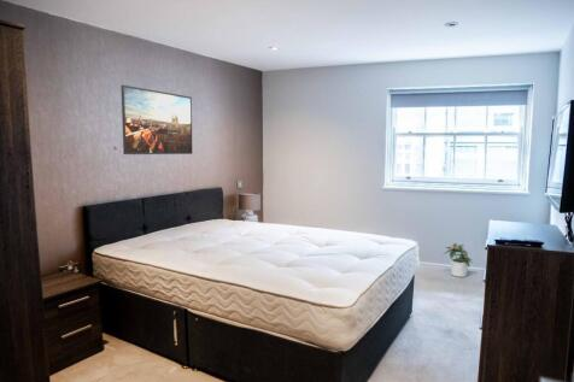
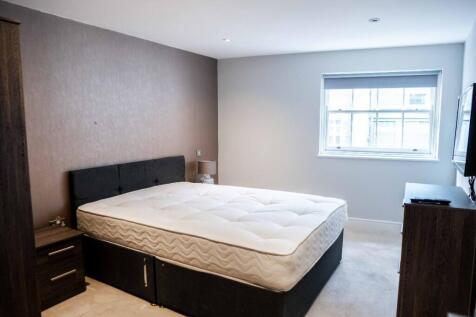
- potted plant (457, 259)
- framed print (160, 123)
